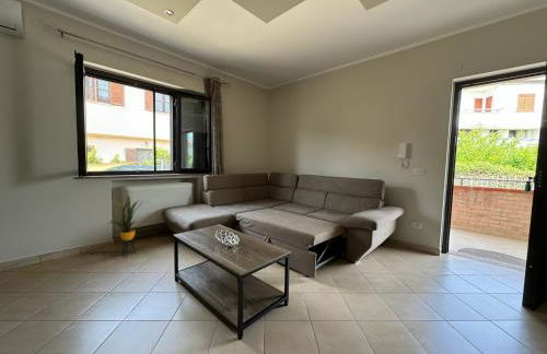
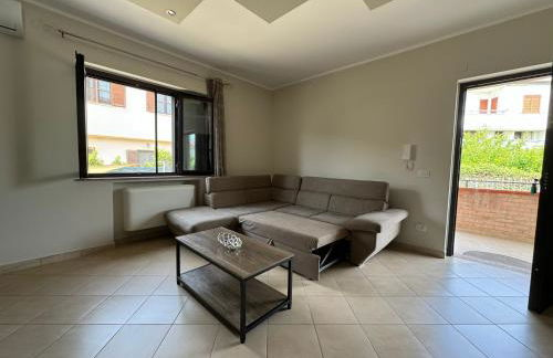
- house plant (130, 223)
